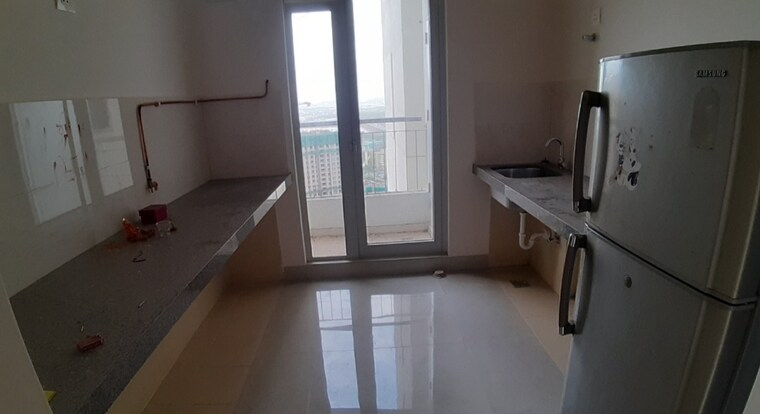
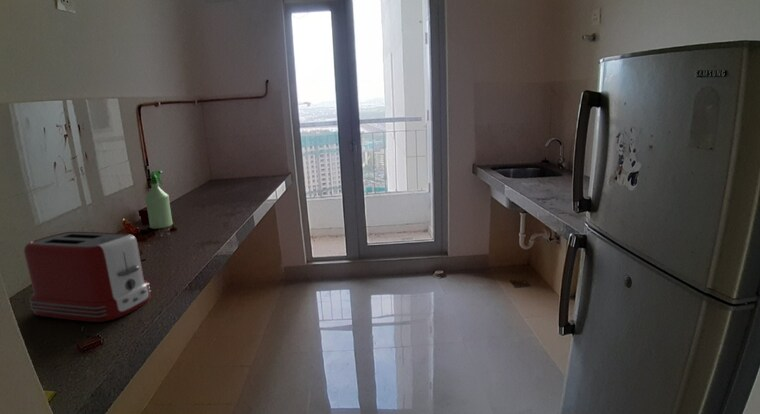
+ spray bottle (157, 199)
+ toaster (87, 272)
